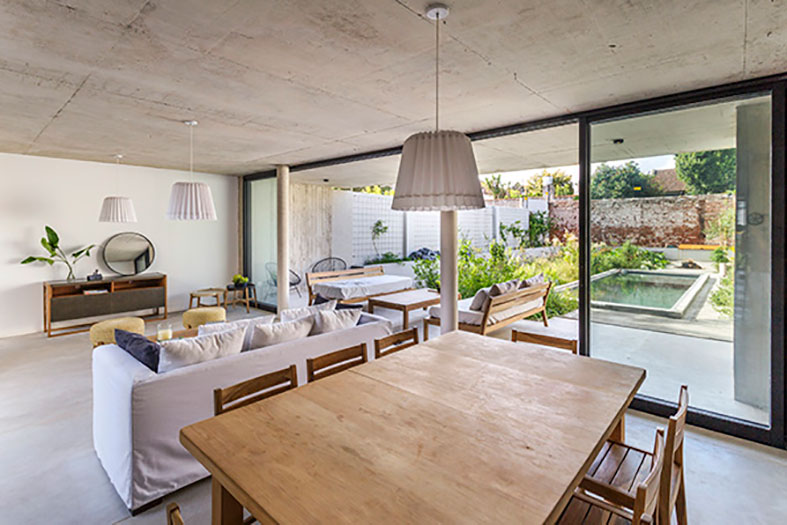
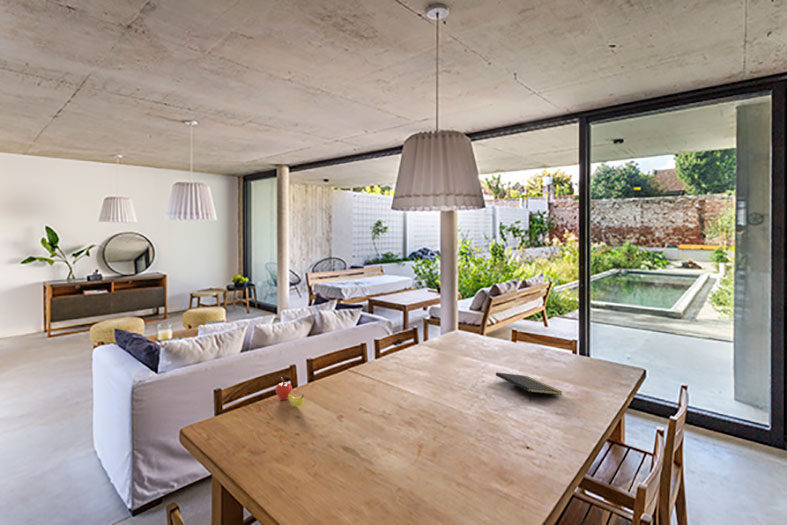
+ notepad (527, 383)
+ fruit (290, 392)
